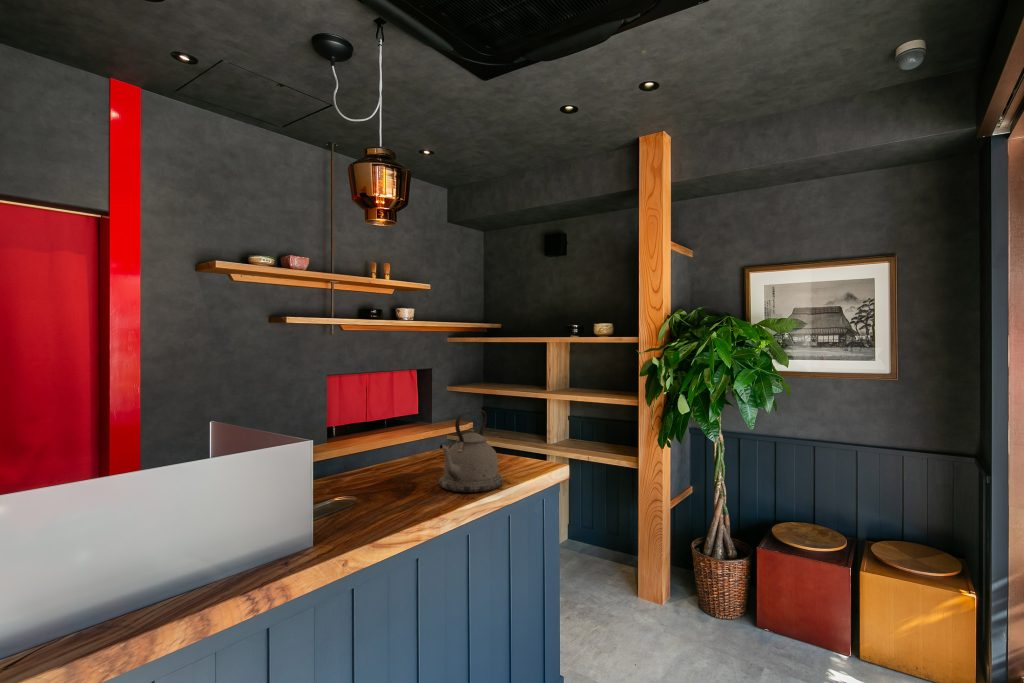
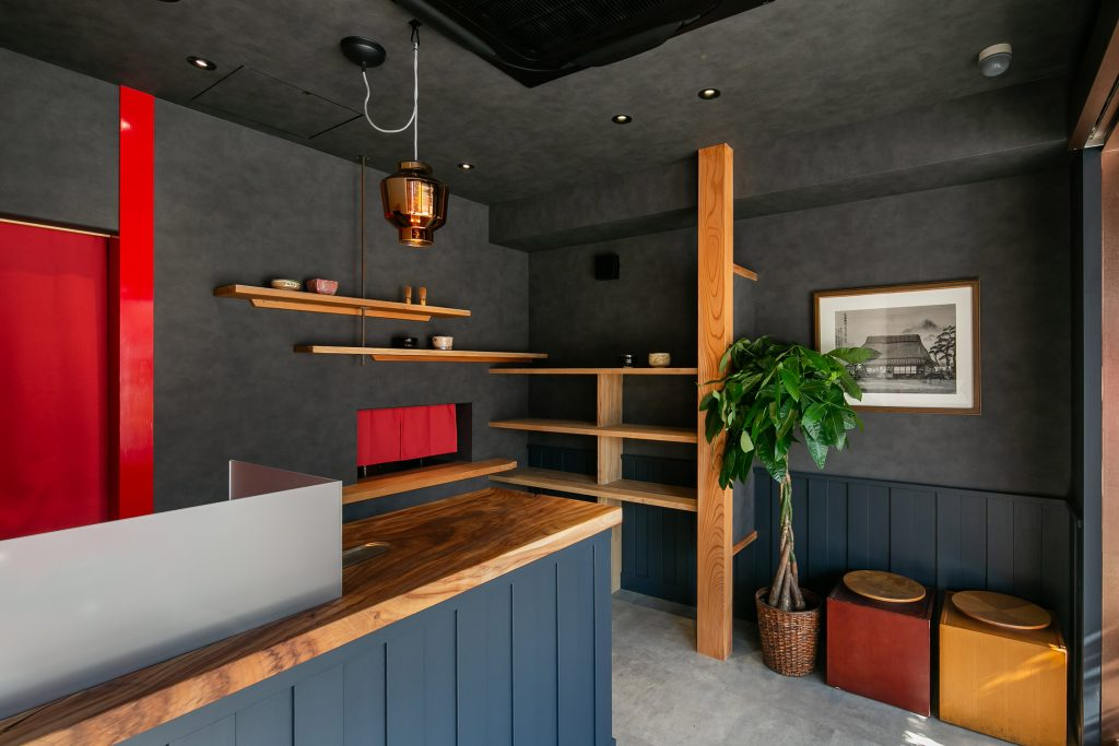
- kettle (470, 448)
